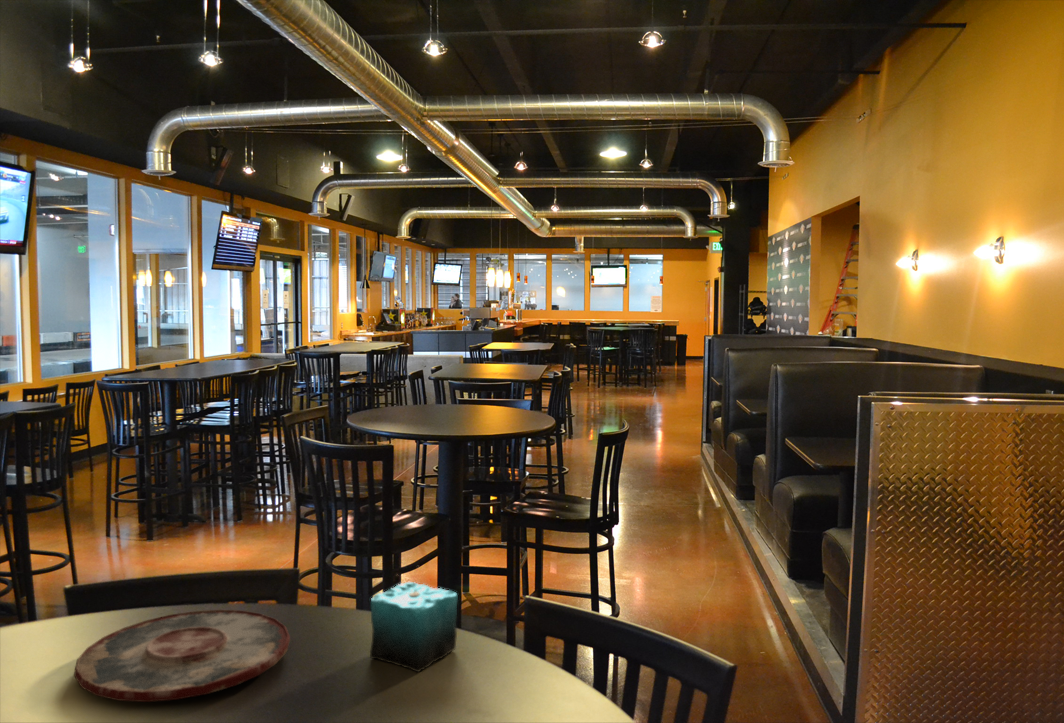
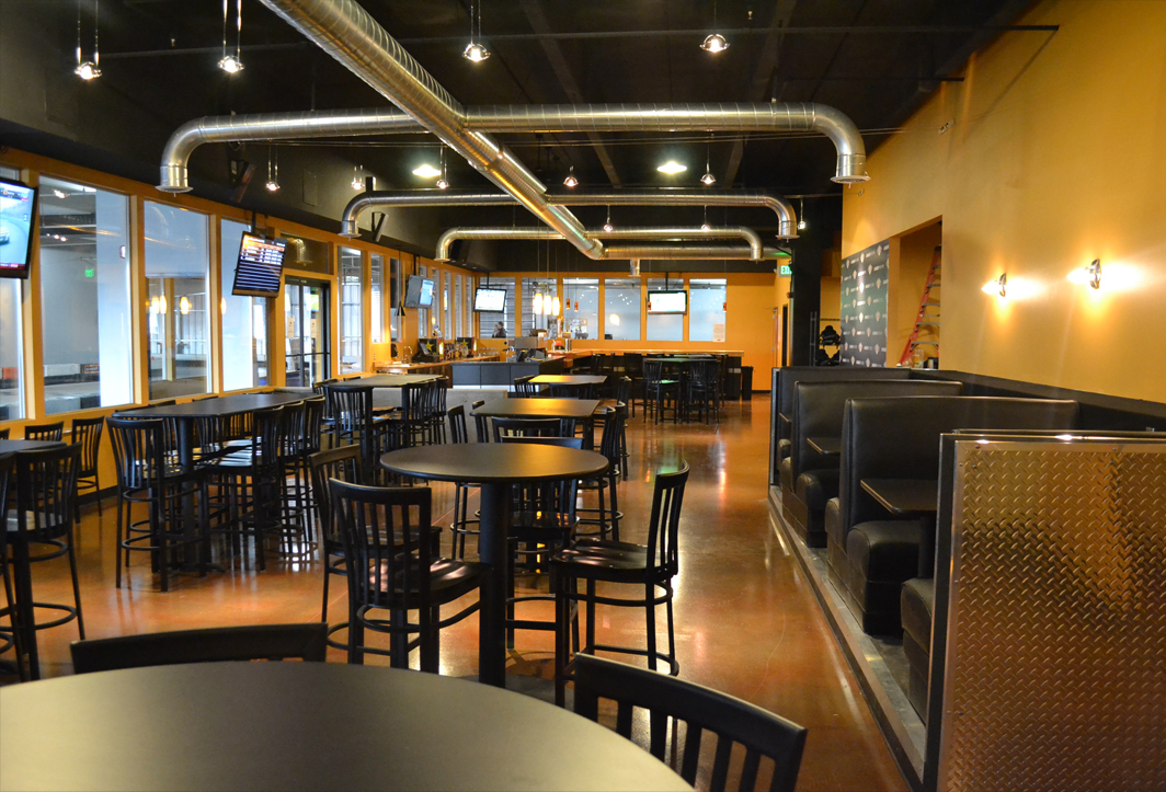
- candle (413, 611)
- plate (187, 651)
